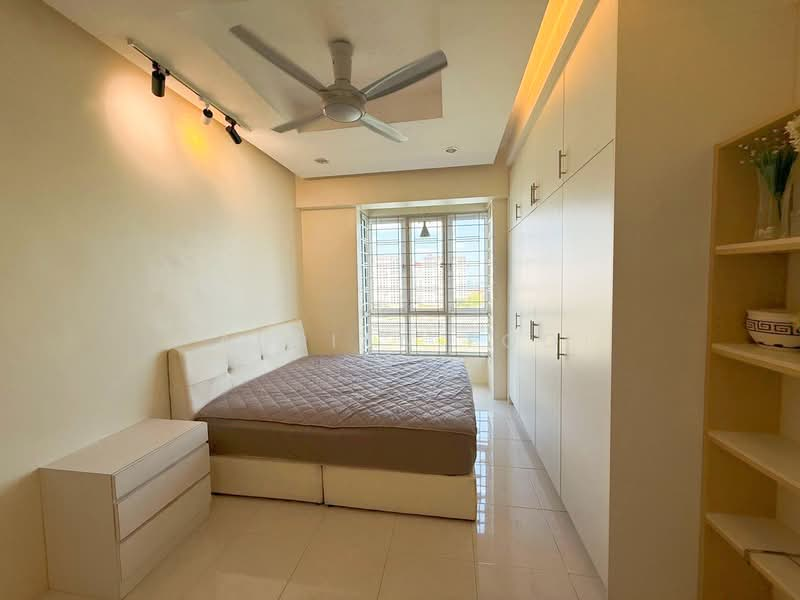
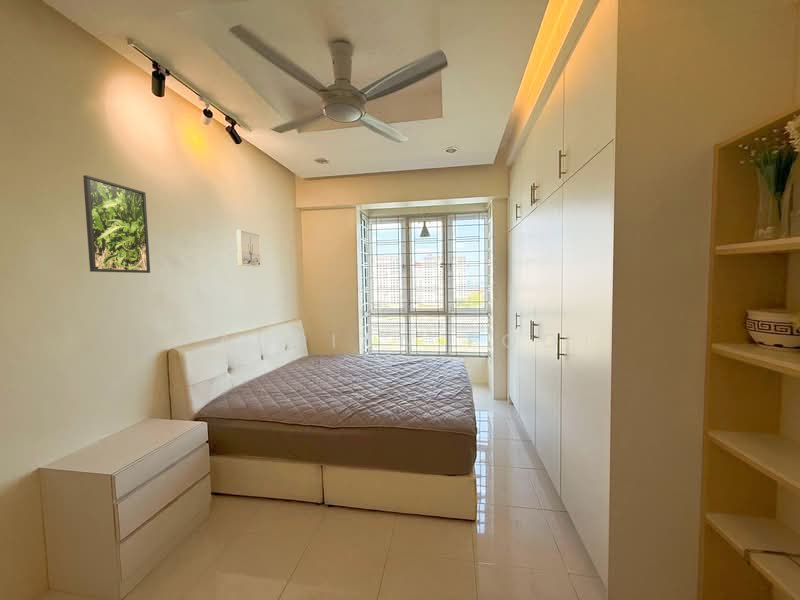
+ wall art (249, 249)
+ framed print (119, 228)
